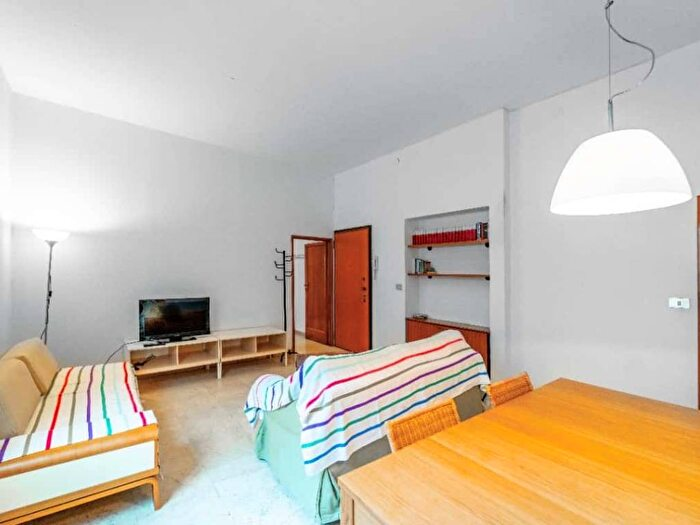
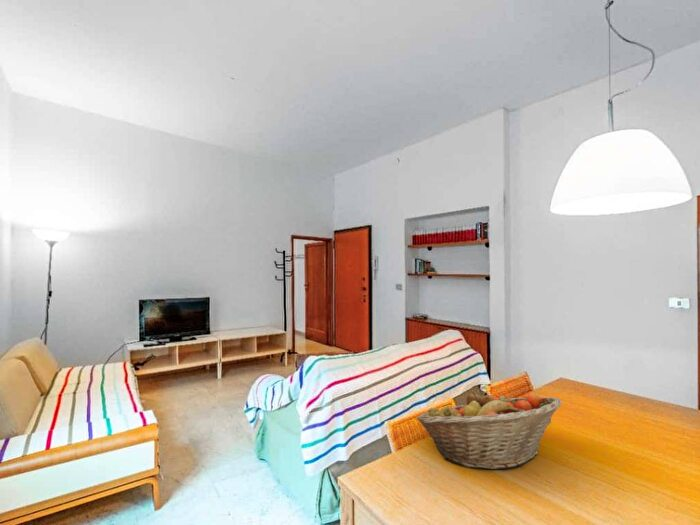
+ fruit basket (487, 420)
